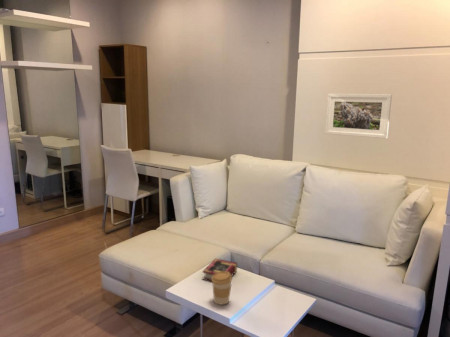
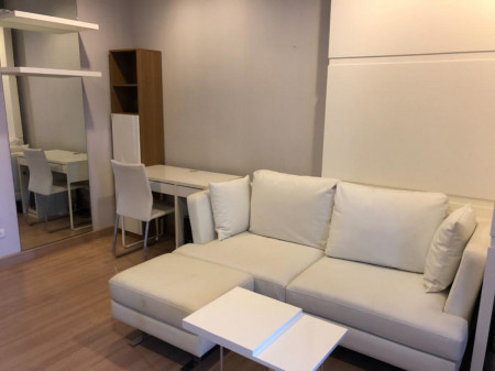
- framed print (356, 115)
- book (220, 270)
- coffee cup (221, 287)
